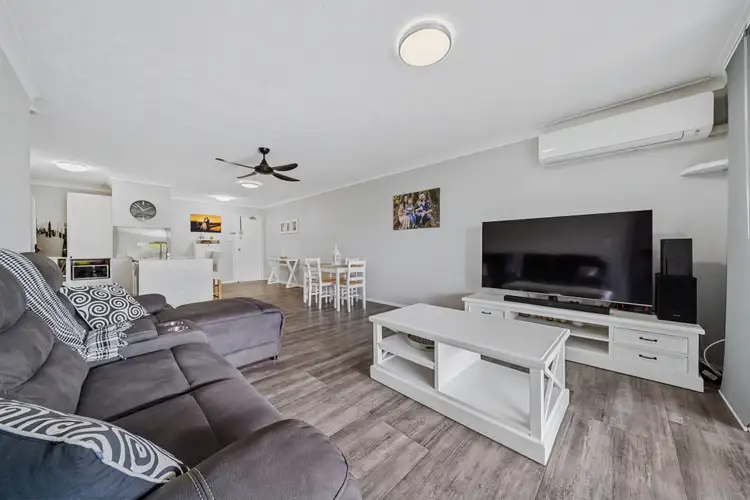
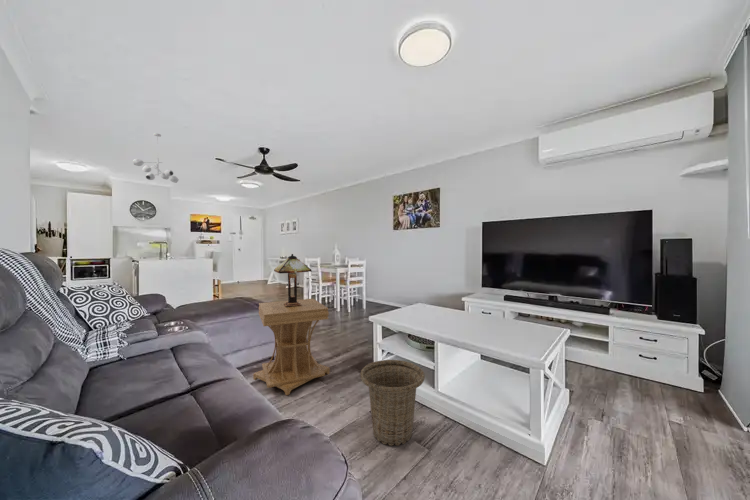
+ ceiling light fixture (157, 158)
+ table lamp (292, 277)
+ basket (392, 402)
+ side table (292, 340)
